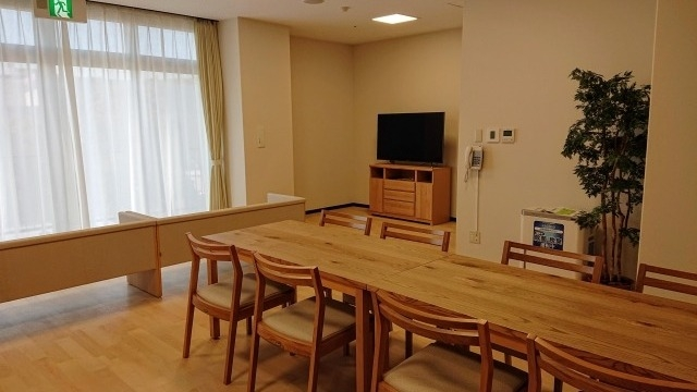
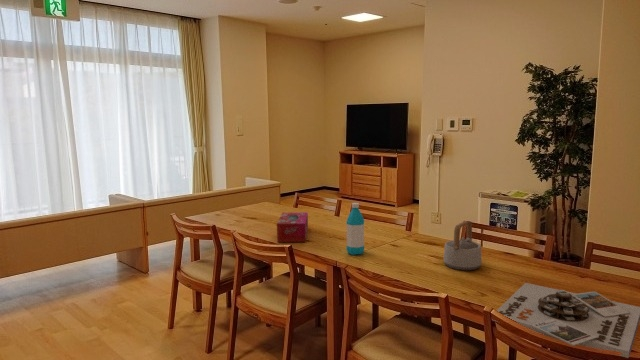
+ water bottle (355, 228)
+ board game (566, 307)
+ tissue box (293, 226)
+ teapot (464, 243)
